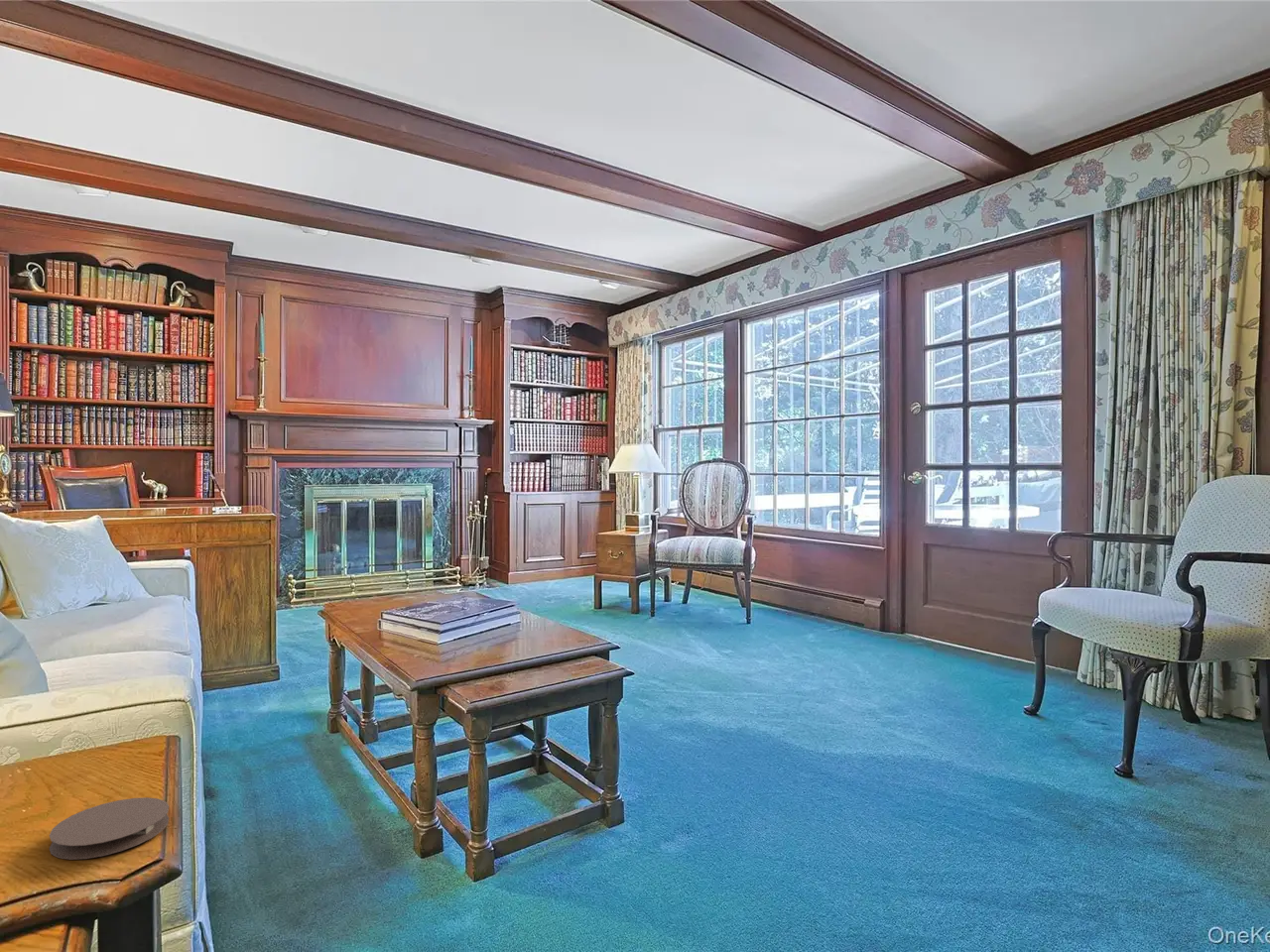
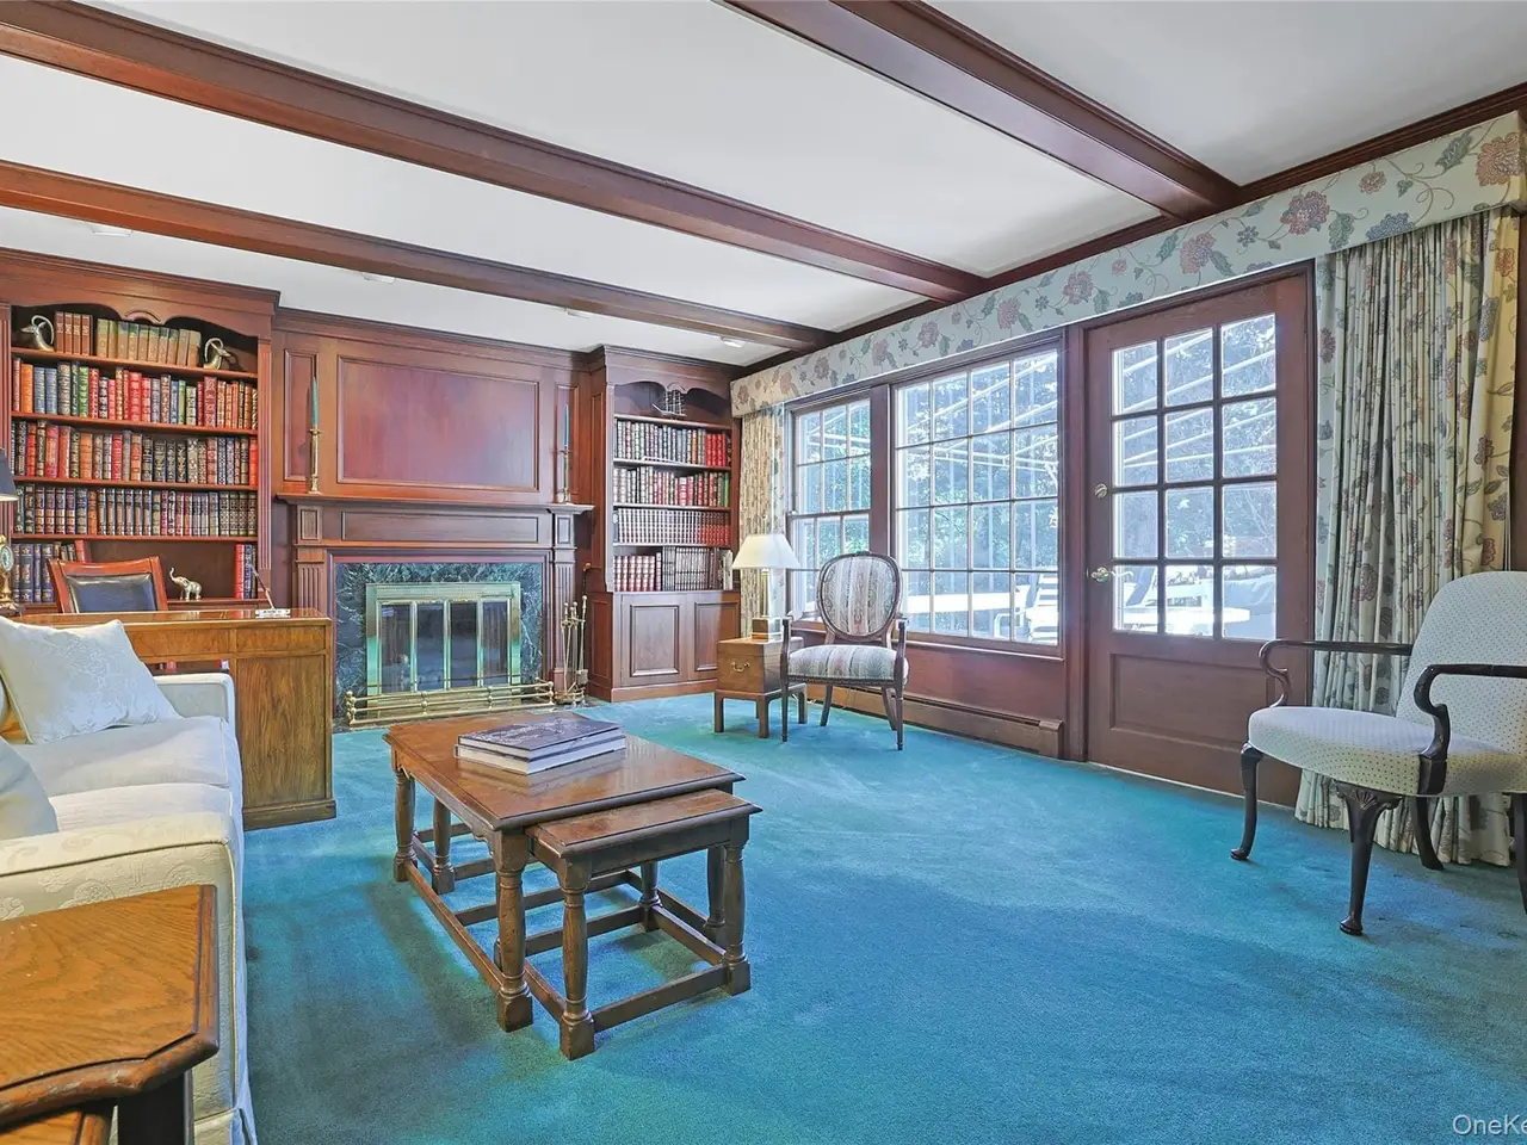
- coaster (111, 826)
